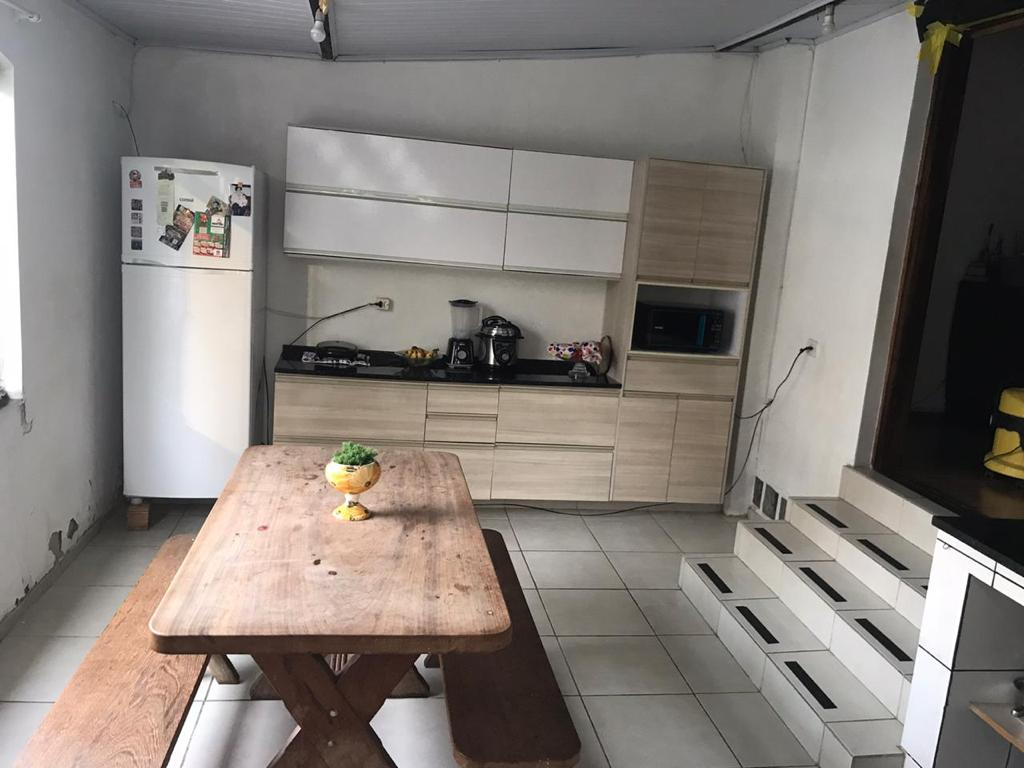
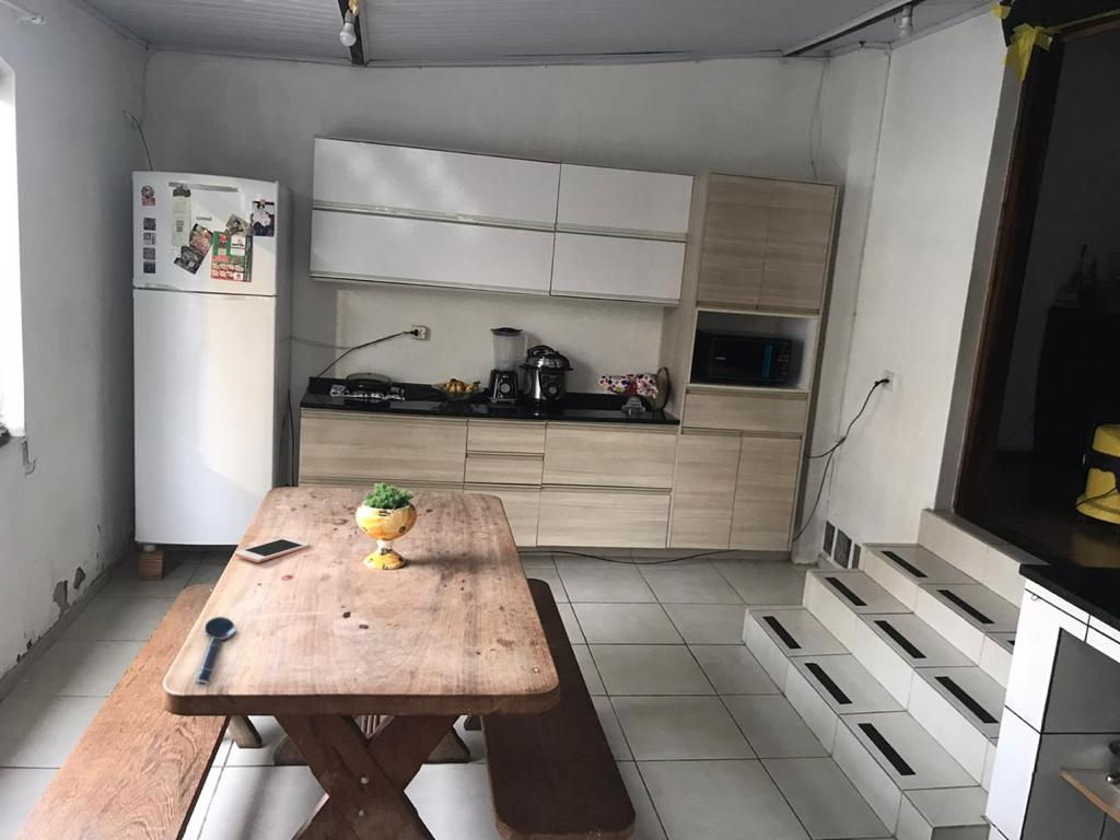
+ spoon (209, 648)
+ cell phone (272, 549)
